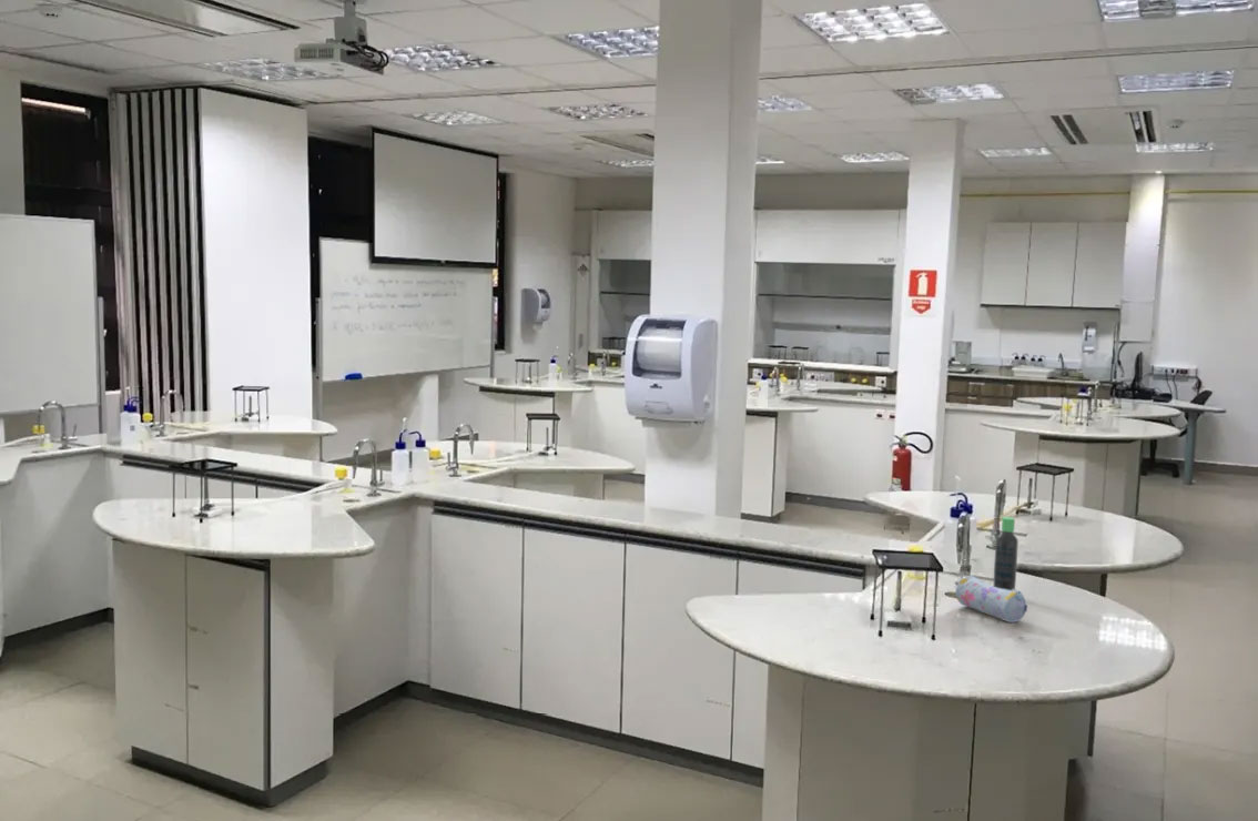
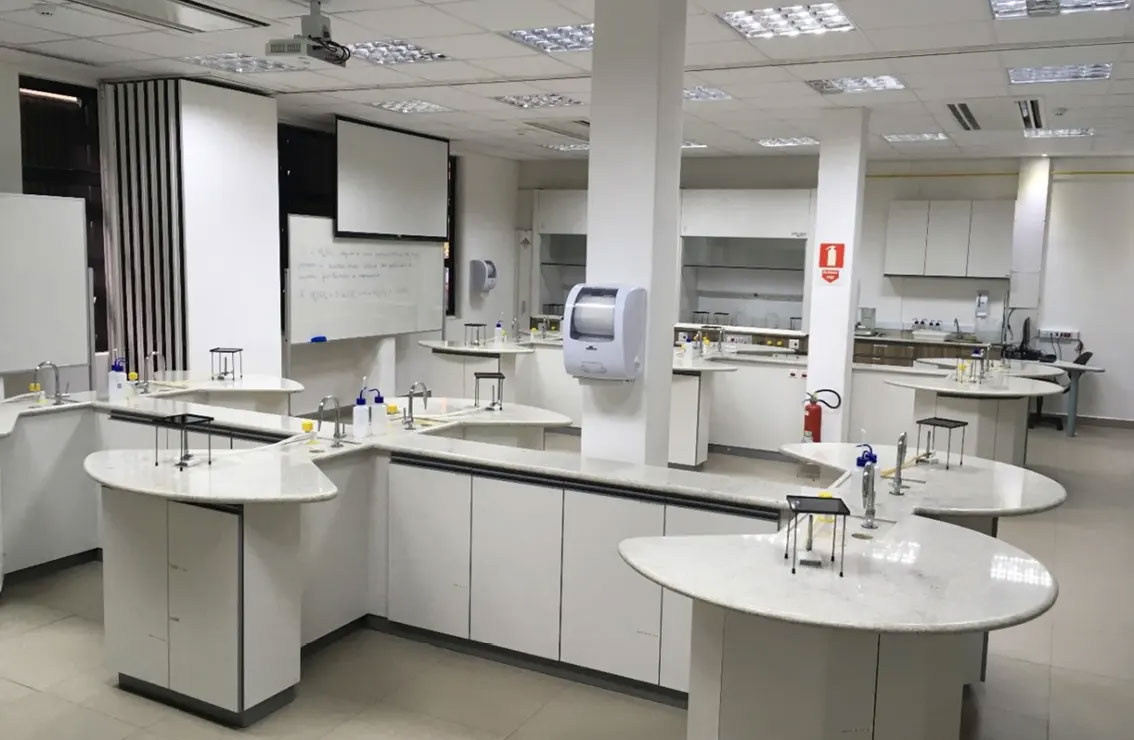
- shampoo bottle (1005, 556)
- pencil case (990, 598)
